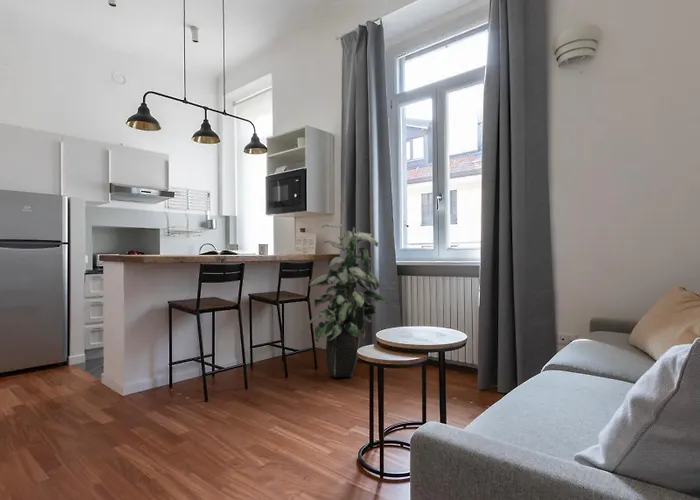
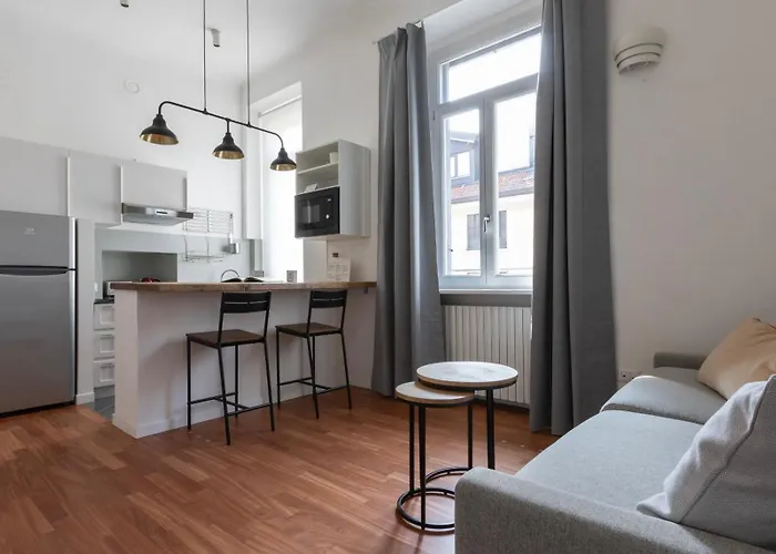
- indoor plant (343, 298)
